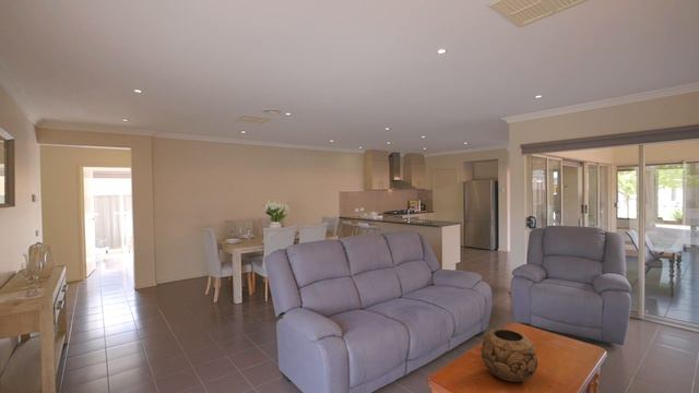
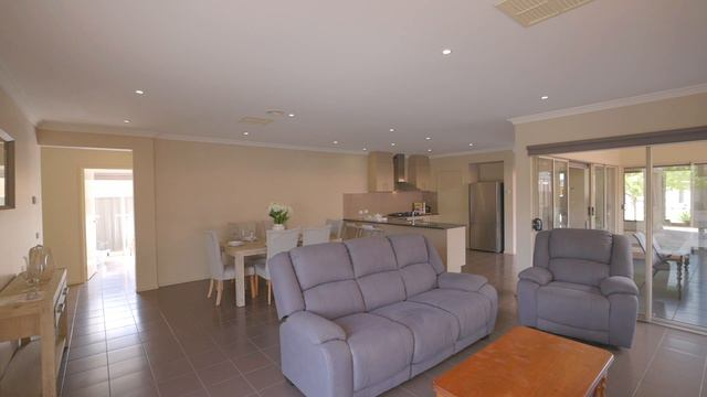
- decorative bowl (508, 354)
